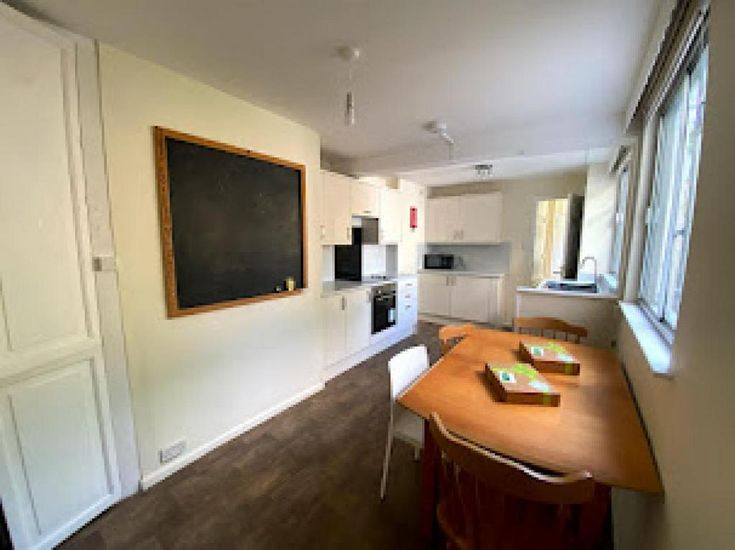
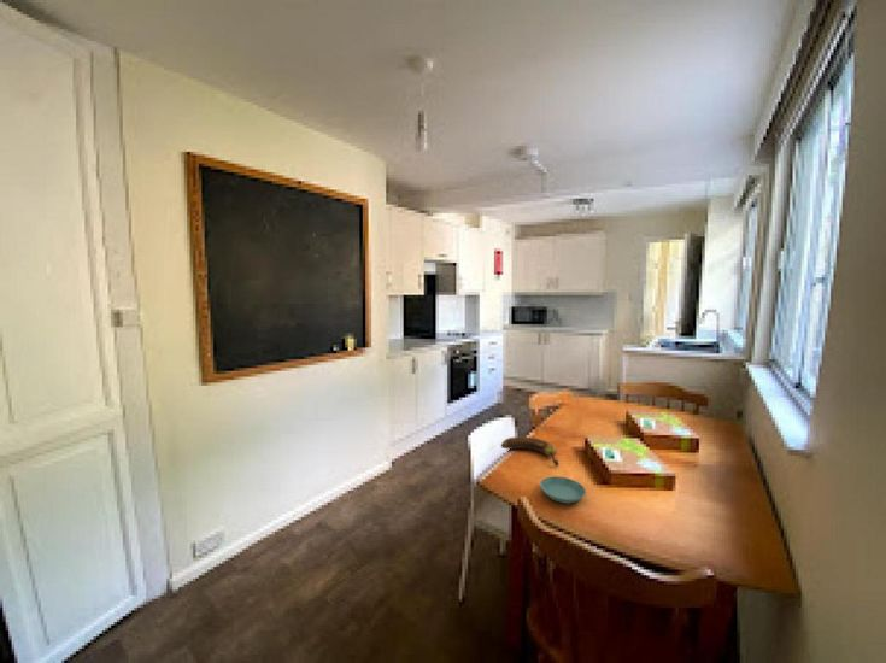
+ saucer (562, 491)
+ banana (530, 447)
